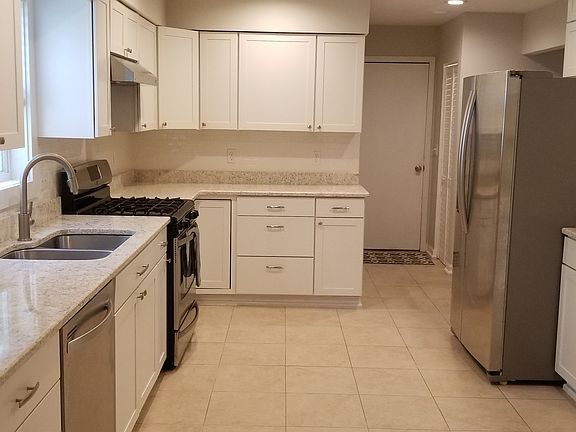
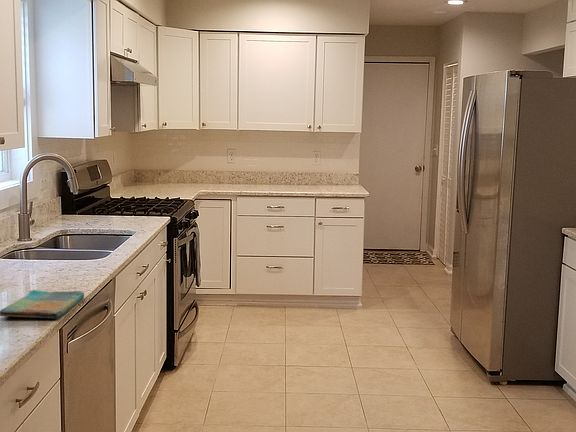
+ dish towel (44, 303)
